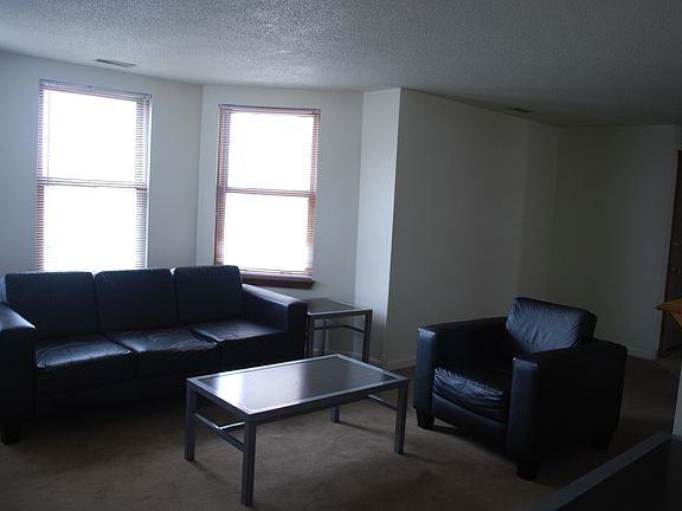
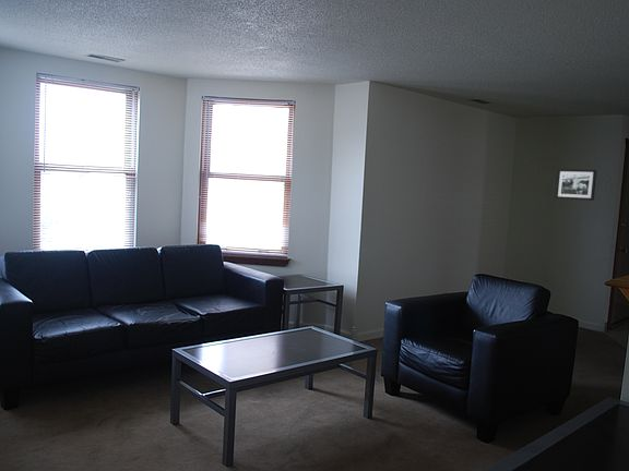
+ picture frame (574, 184)
